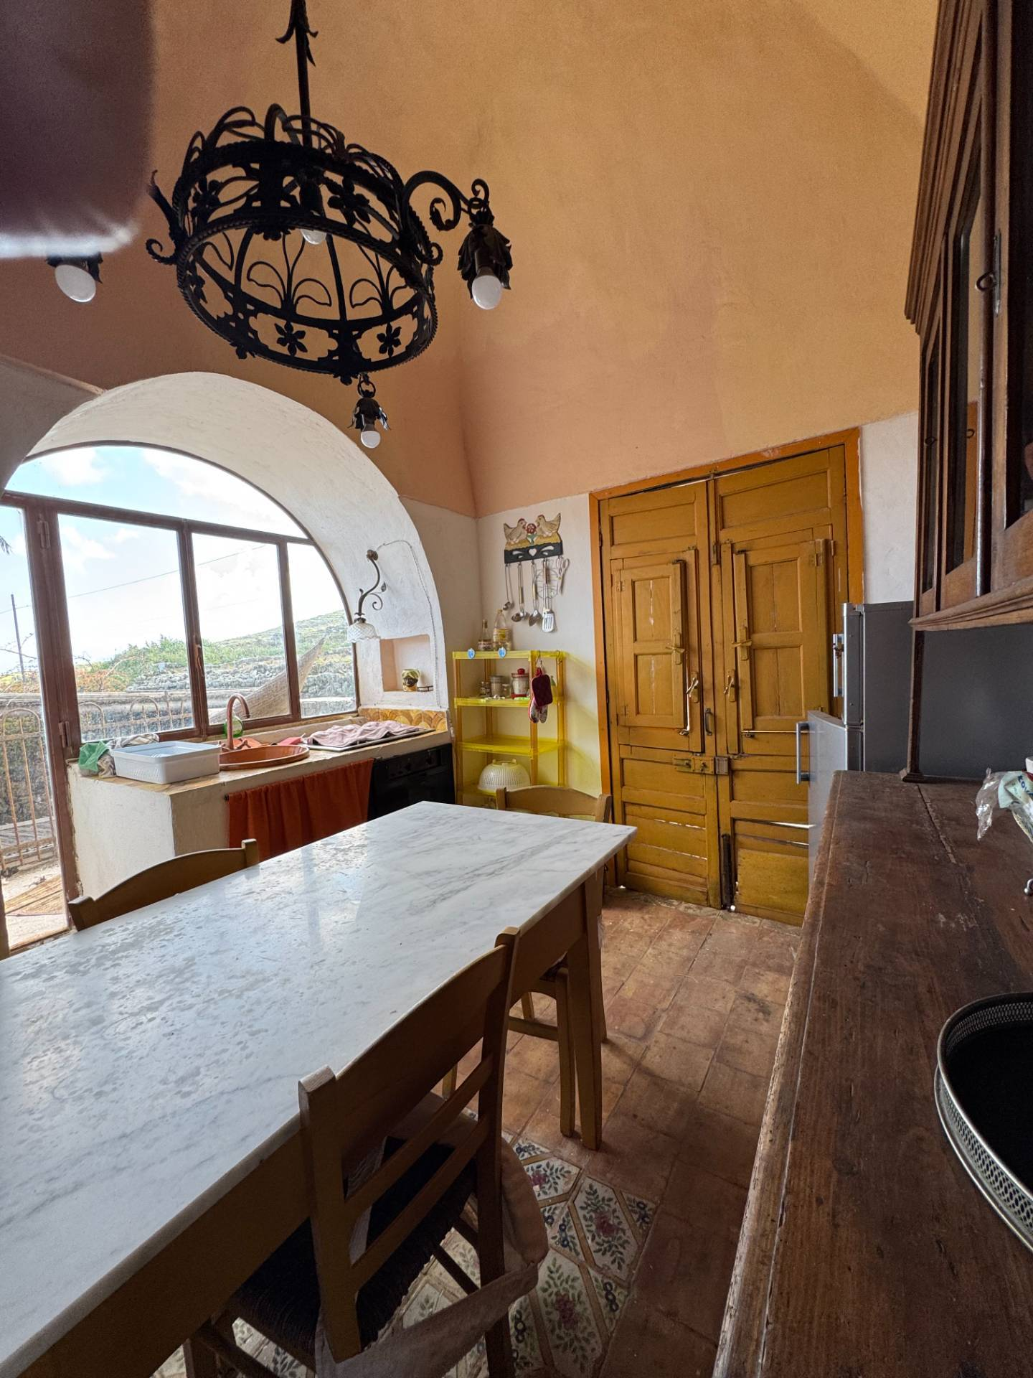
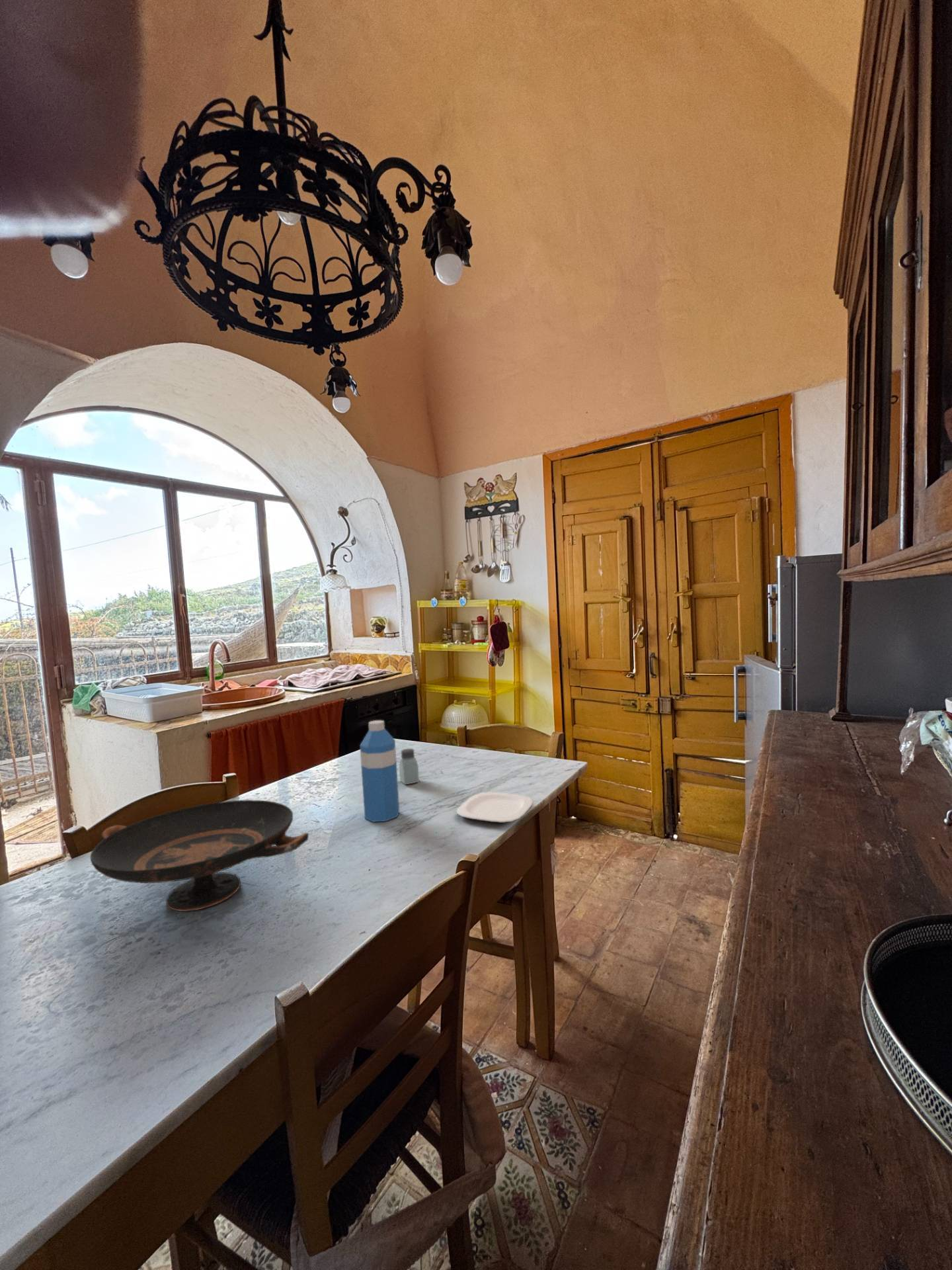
+ saltshaker (408, 765)
+ decorative bowl (203, 859)
+ water bottle (379, 769)
+ plate (495, 808)
